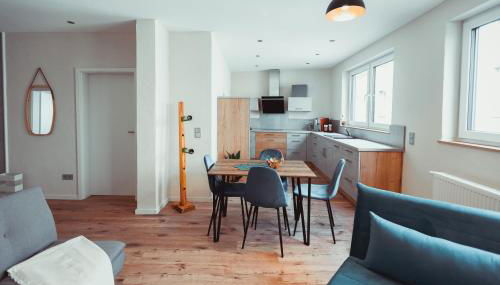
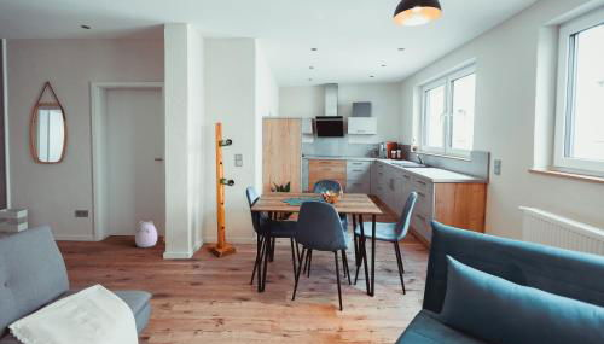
+ plush toy (146, 232)
